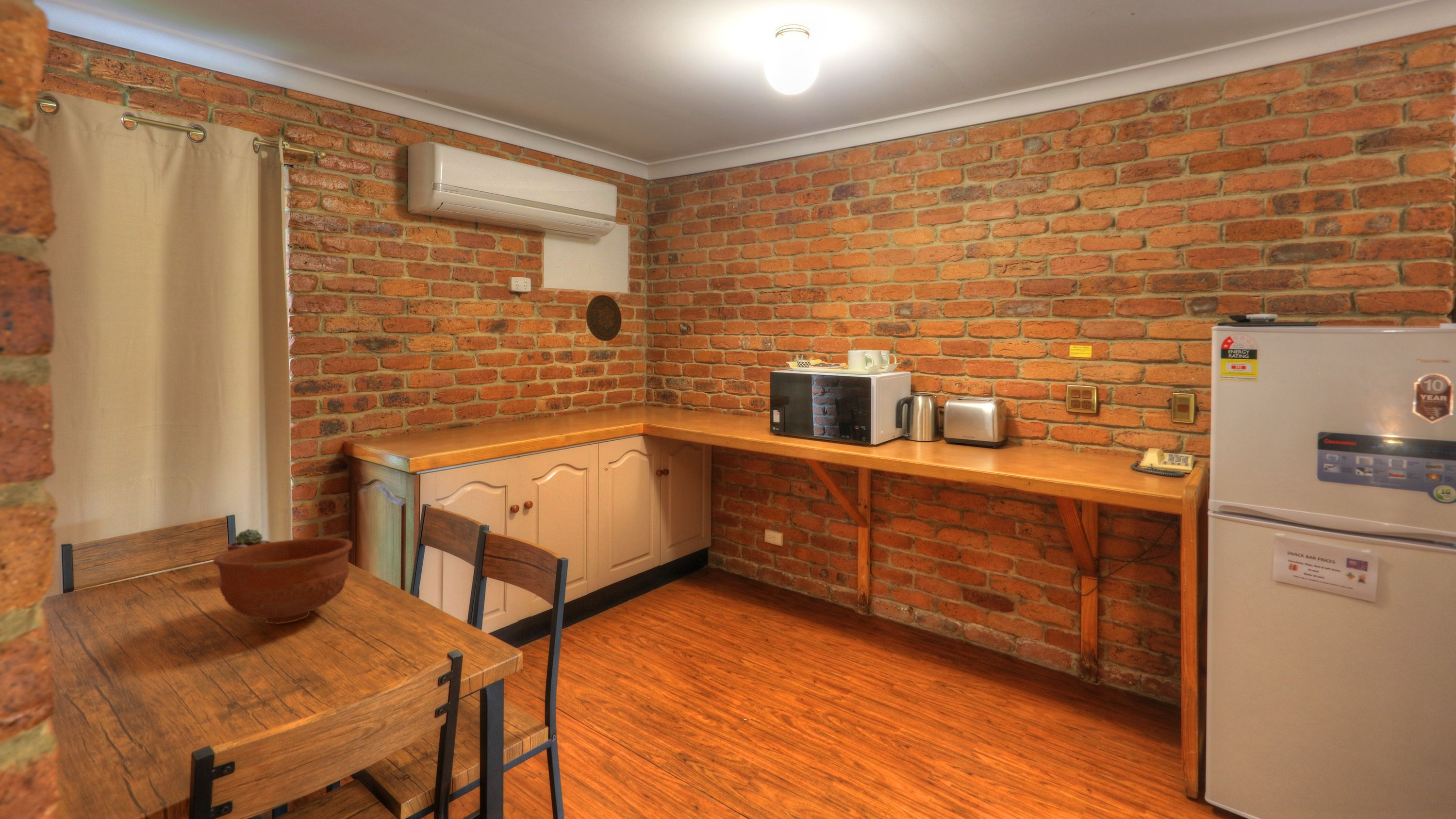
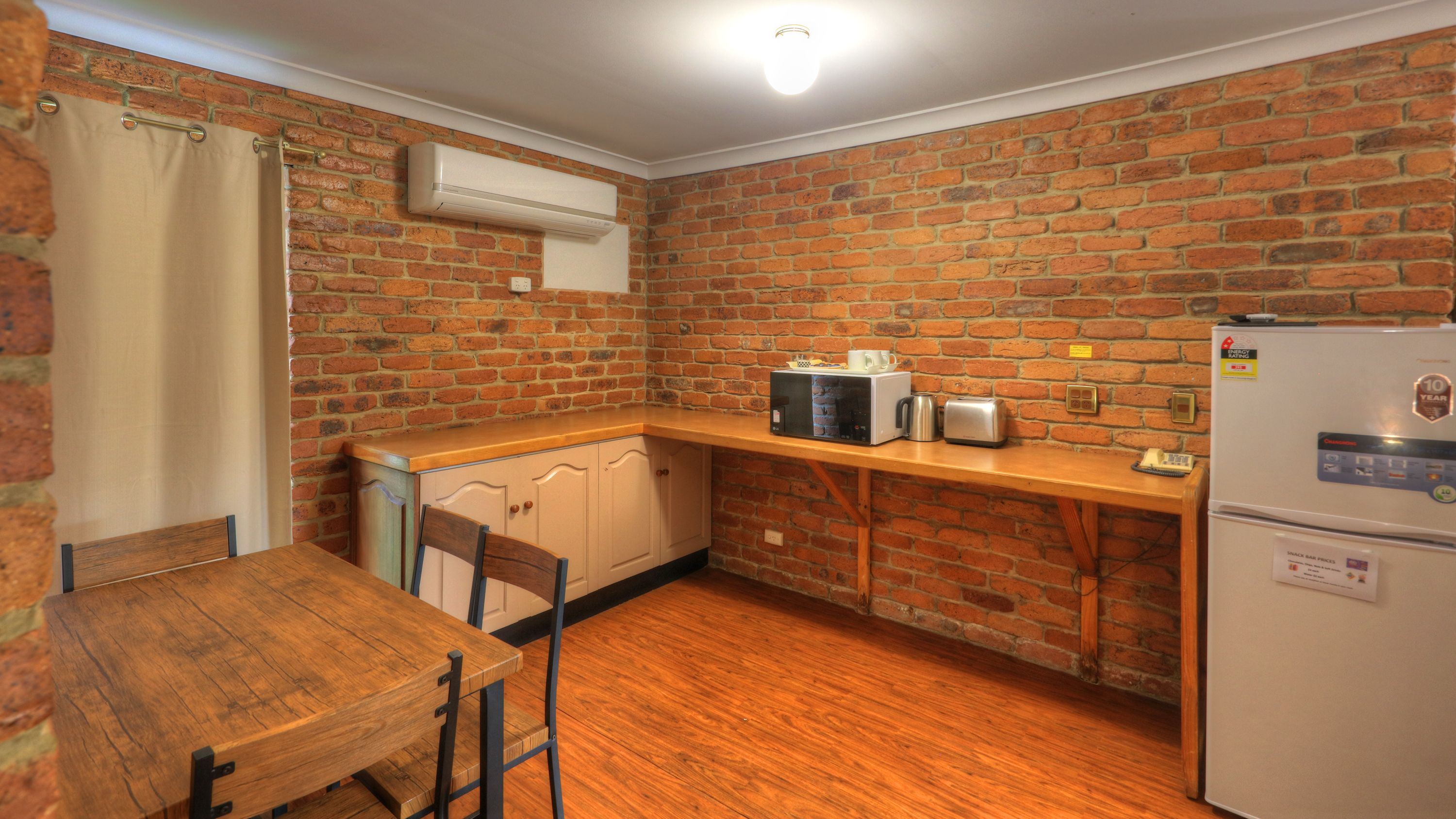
- bowl (287, 584)
- decorative plate (605, 318)
- potted succulent (248, 546)
